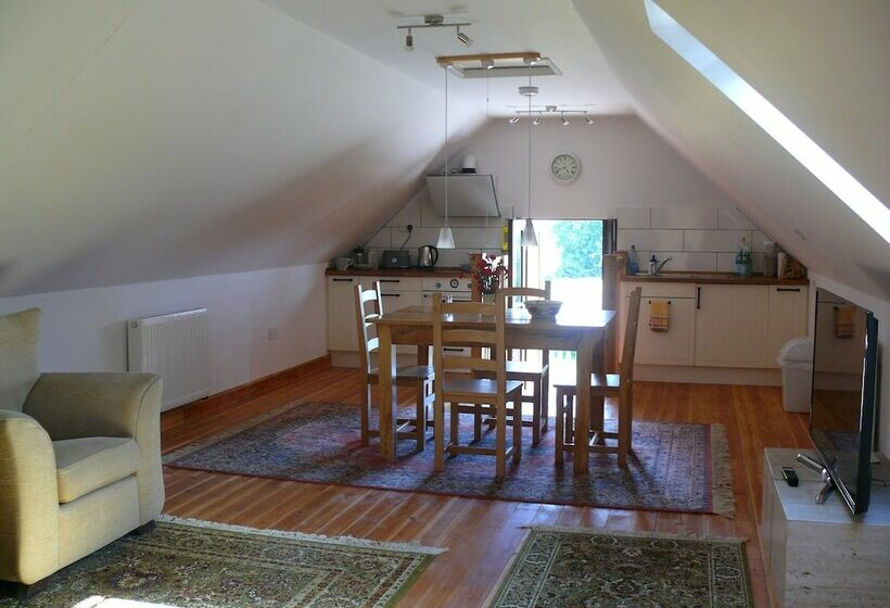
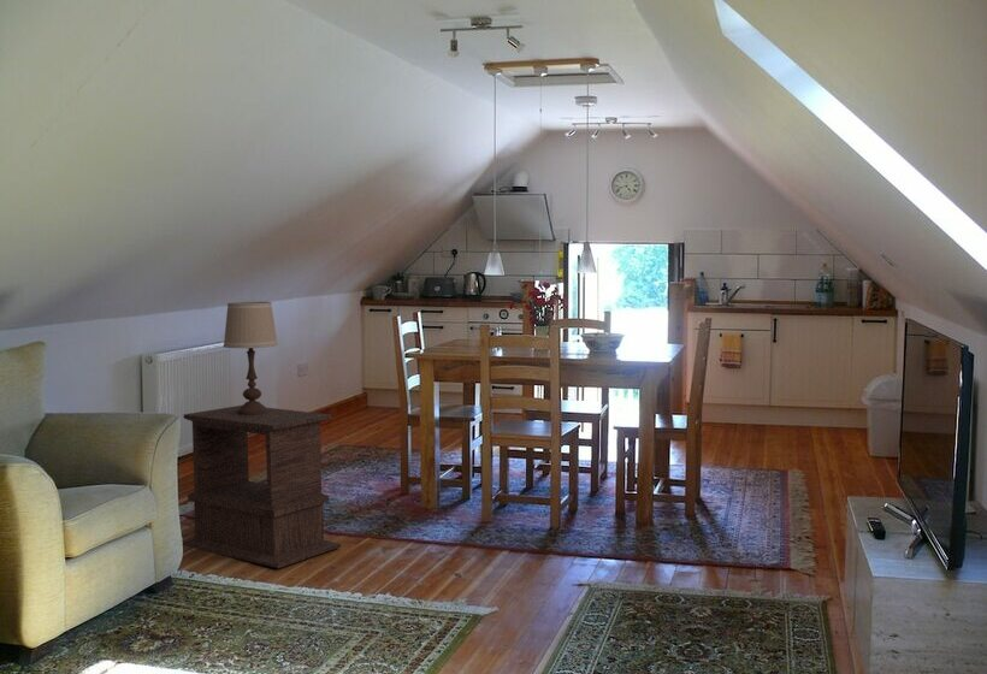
+ table lamp (250, 357)
+ side table (255, 481)
